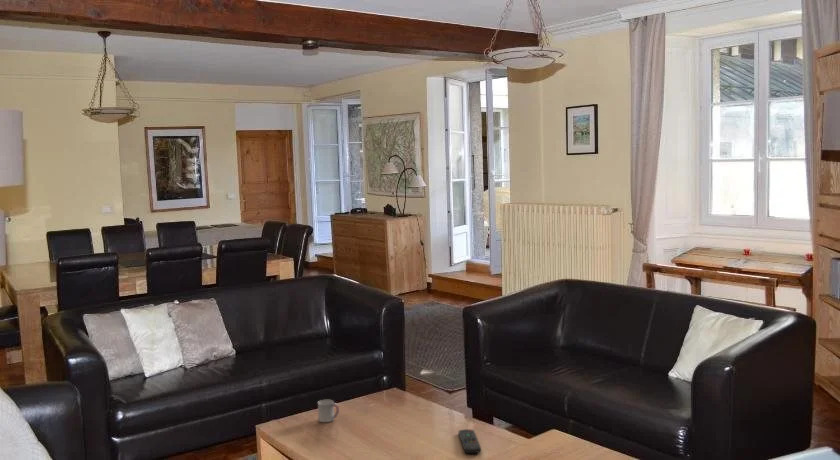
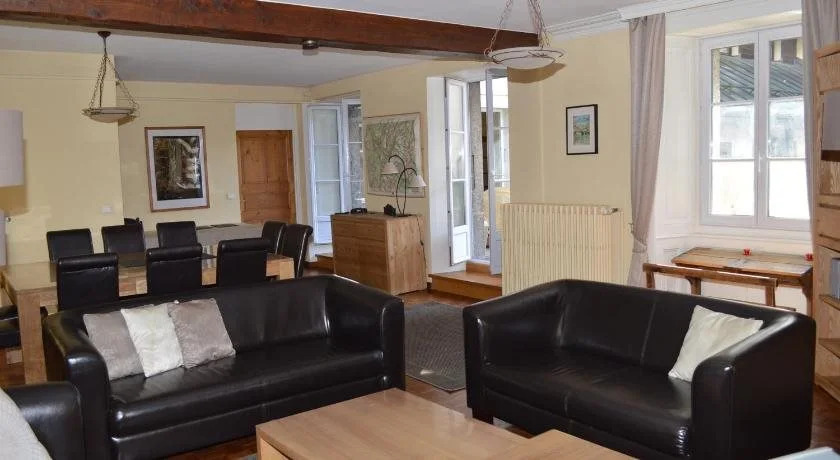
- cup (329, 411)
- remote control (469, 440)
